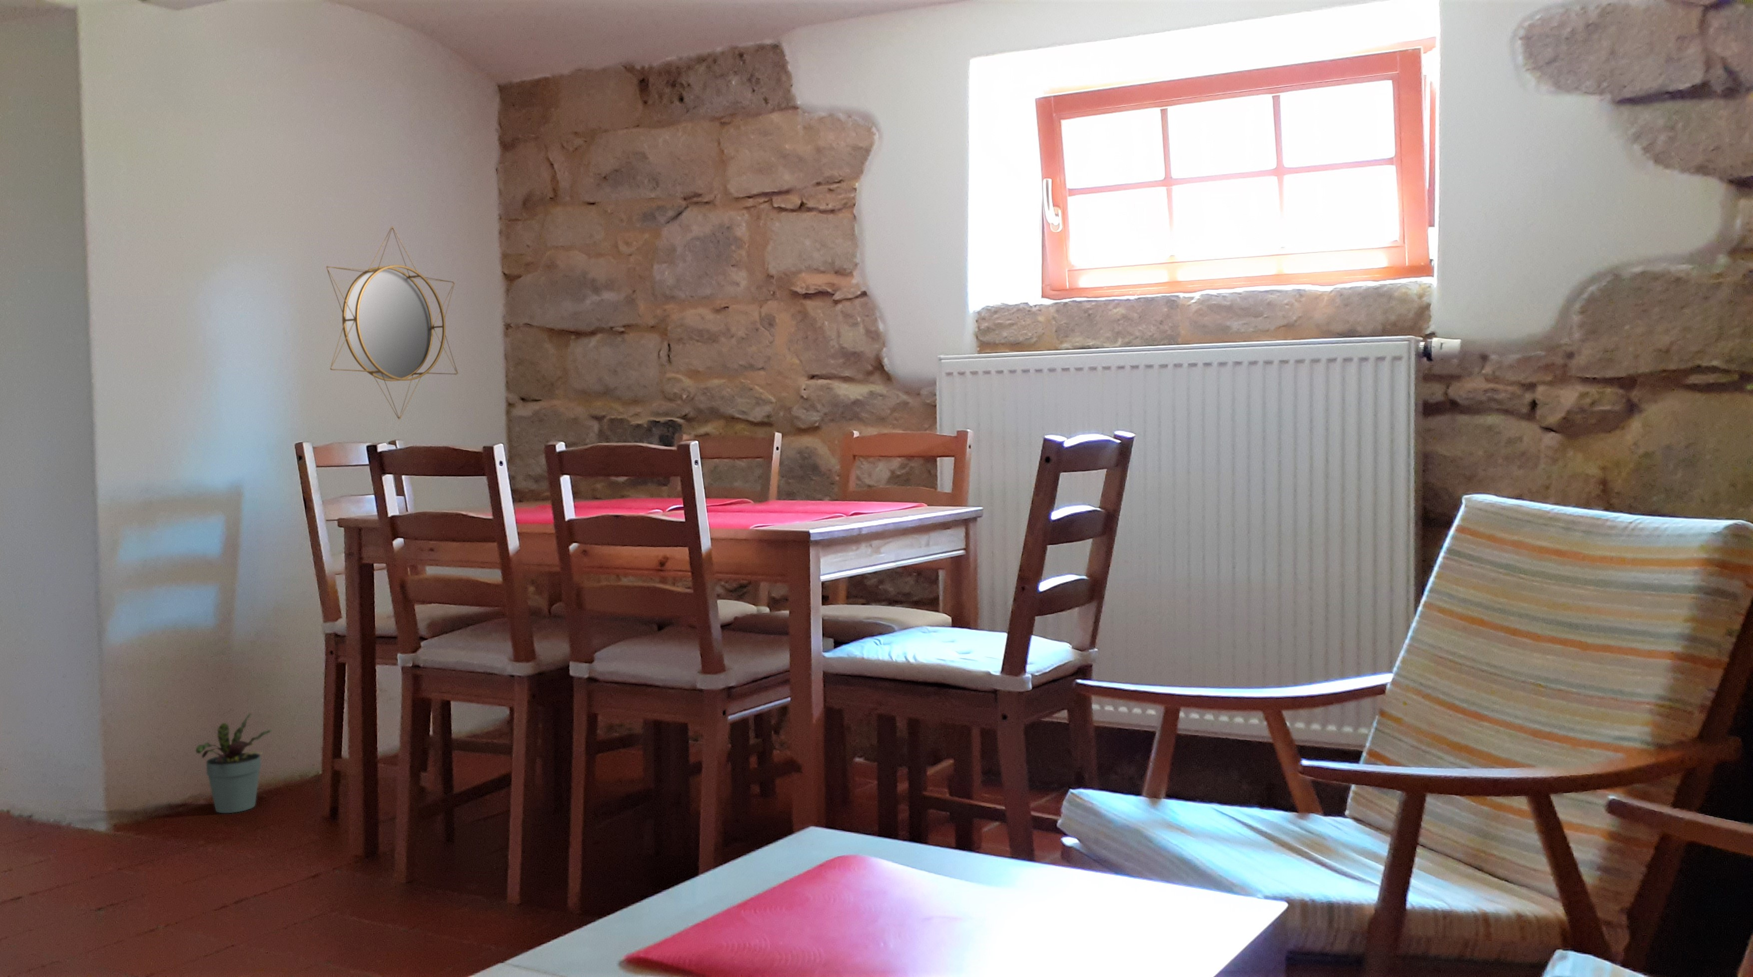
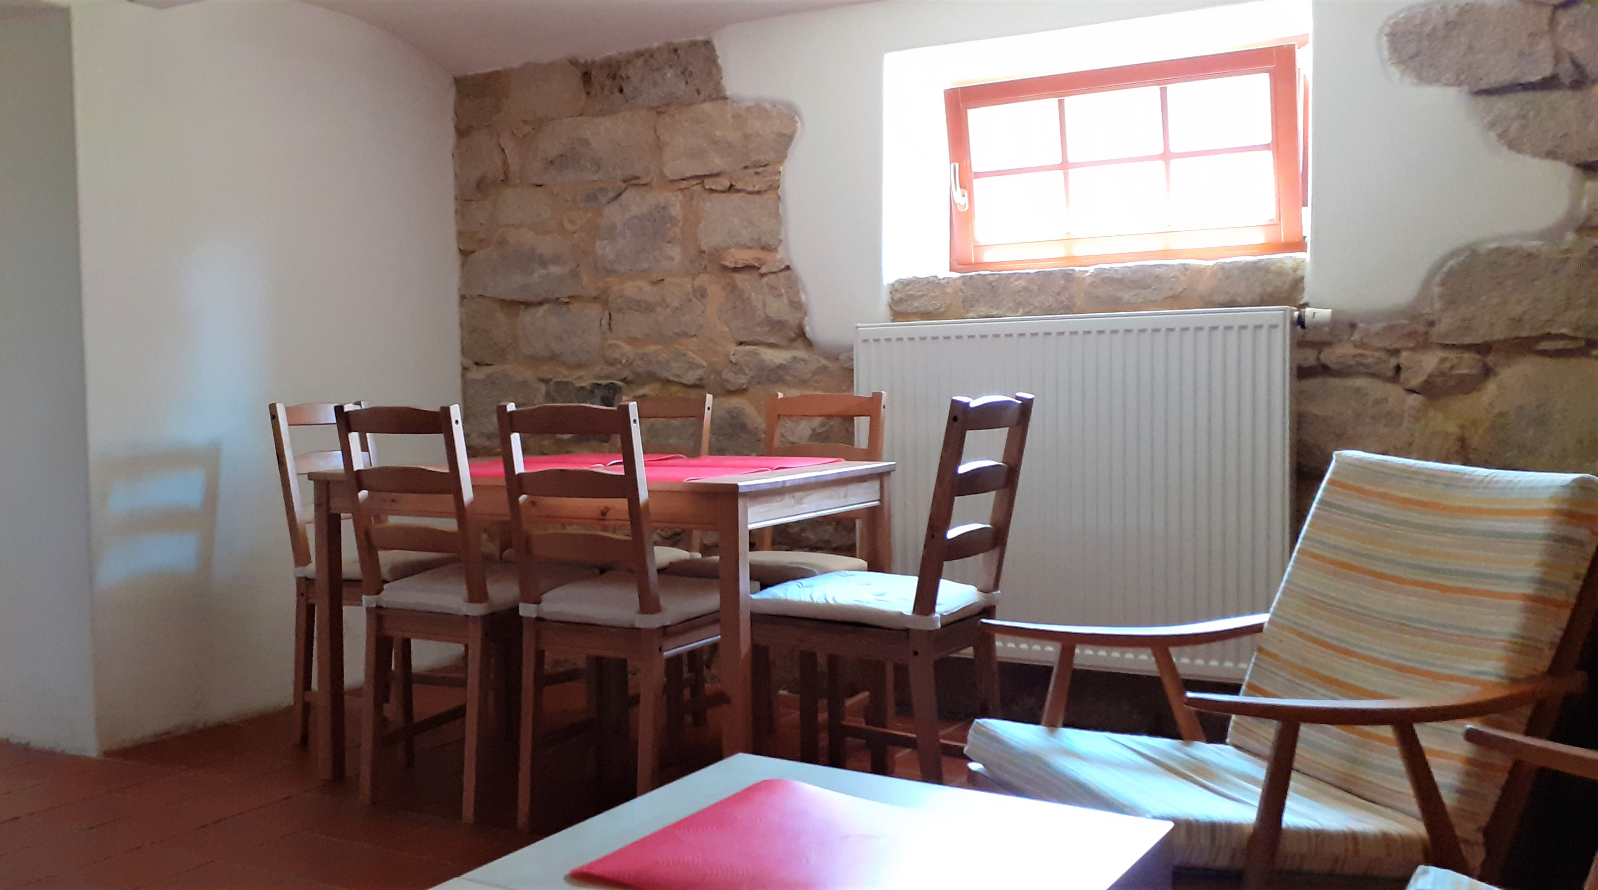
- home mirror (396, 324)
- potted plant (237, 762)
